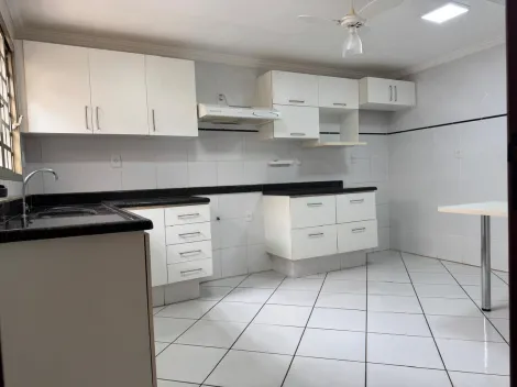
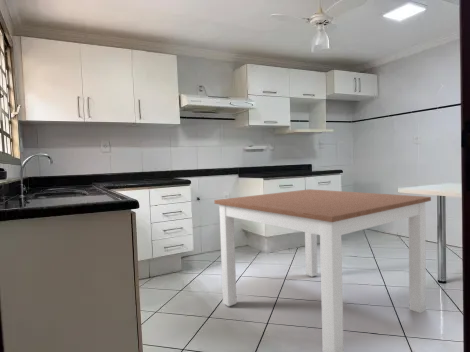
+ dining table (316, 253)
